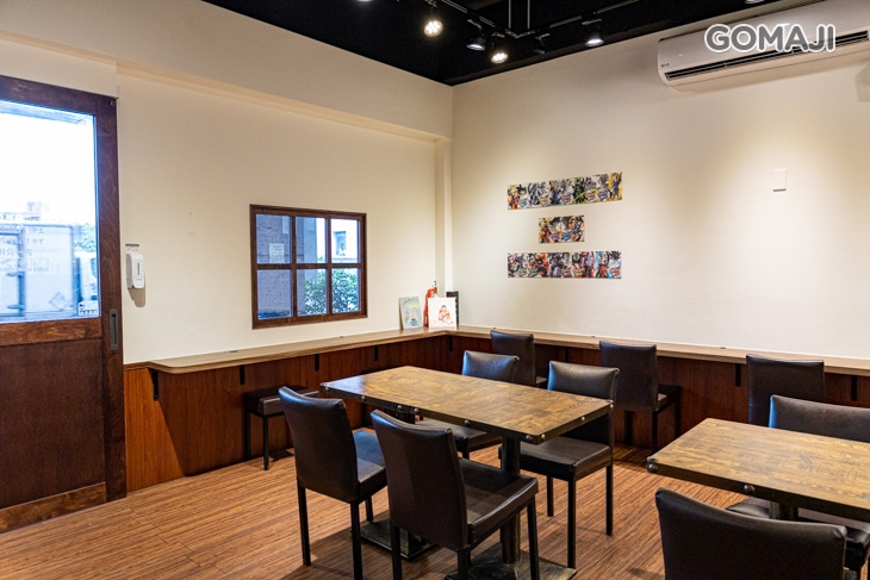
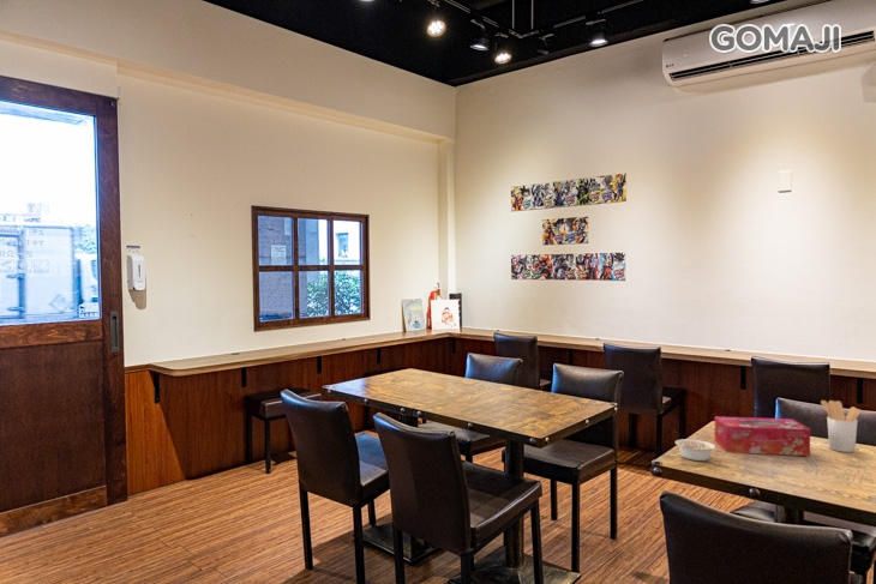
+ legume (696, 450)
+ tissue box (760, 434)
+ utensil holder (838, 423)
